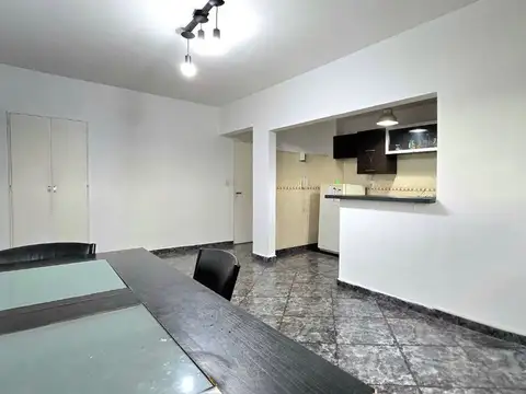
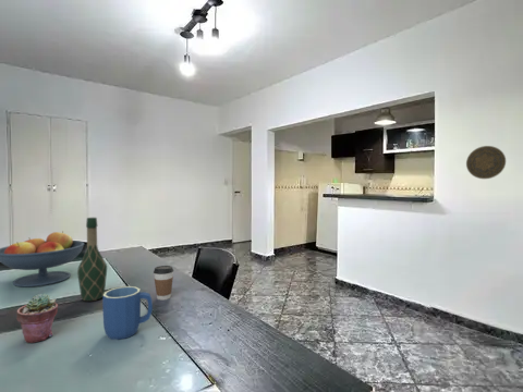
+ coffee cup (163, 282)
+ potted succulent (38, 316)
+ wine bottle (92, 258)
+ fruit bowl (42, 257)
+ mug (126, 311)
+ decorative plate (484, 162)
